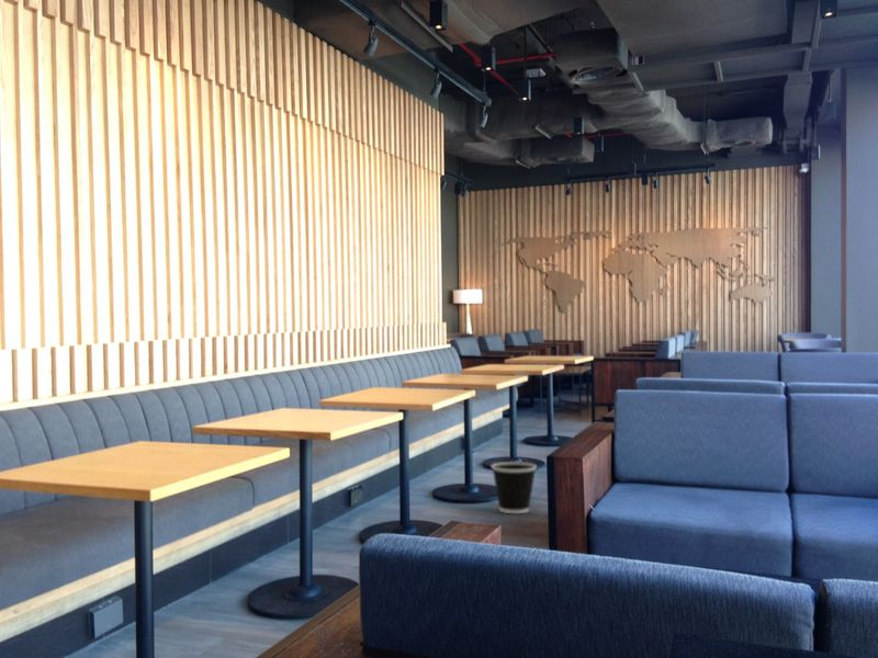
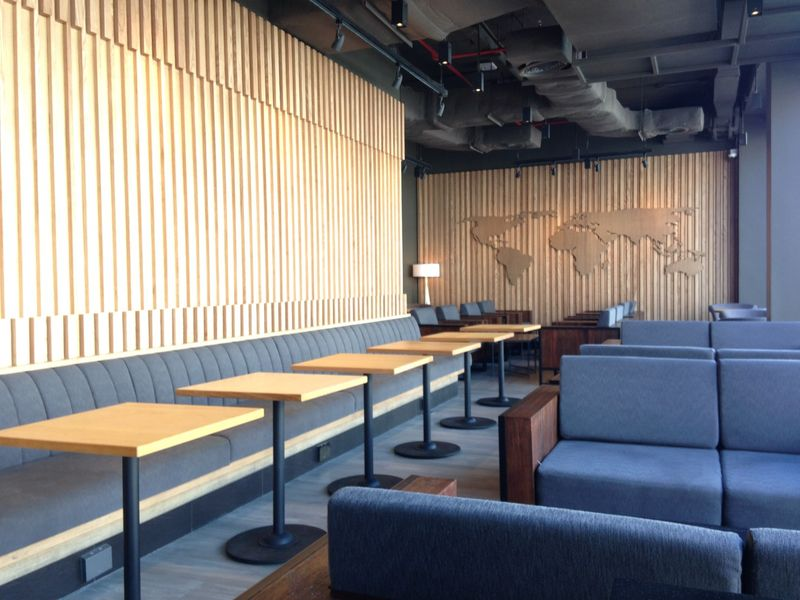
- wastebasket (514, 487)
